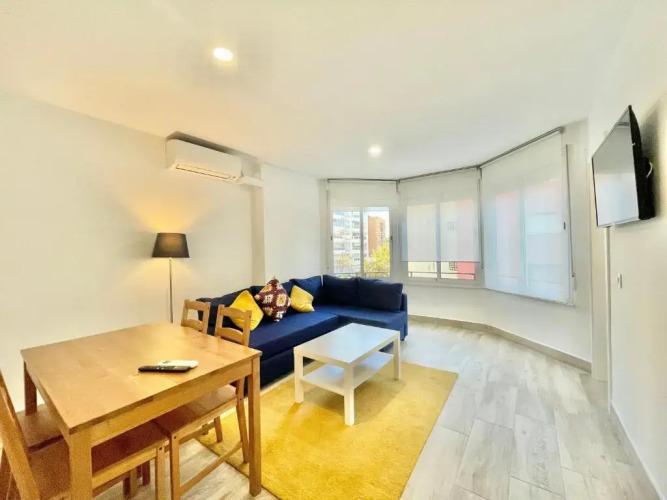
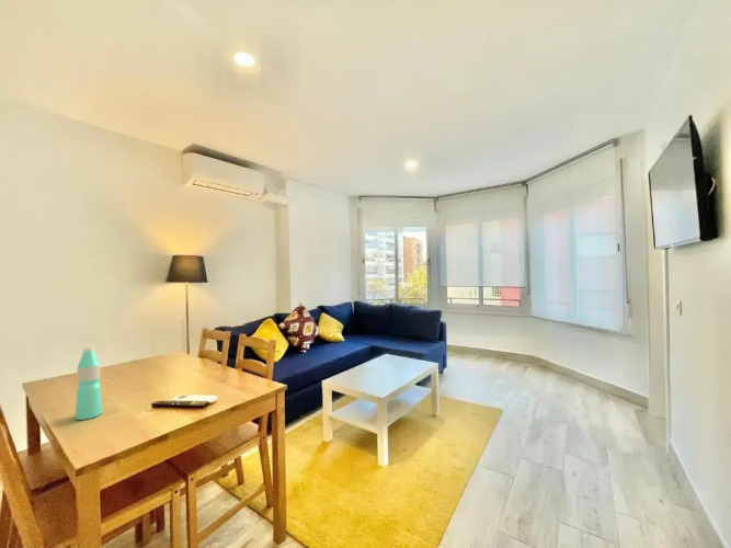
+ water bottle (89, 380)
